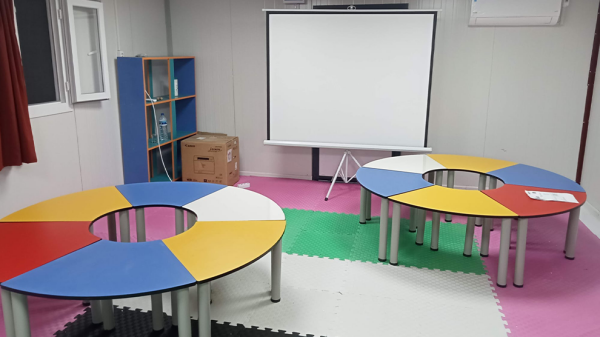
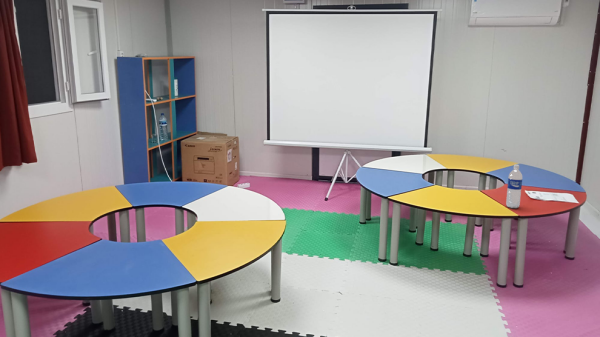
+ water bottle (514, 186)
